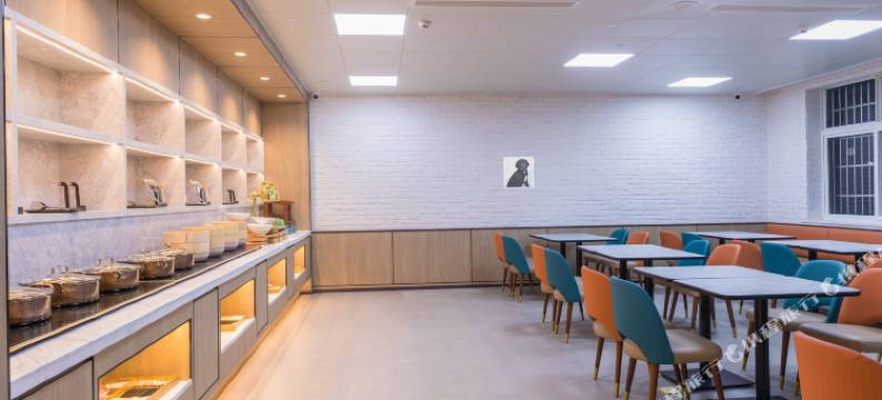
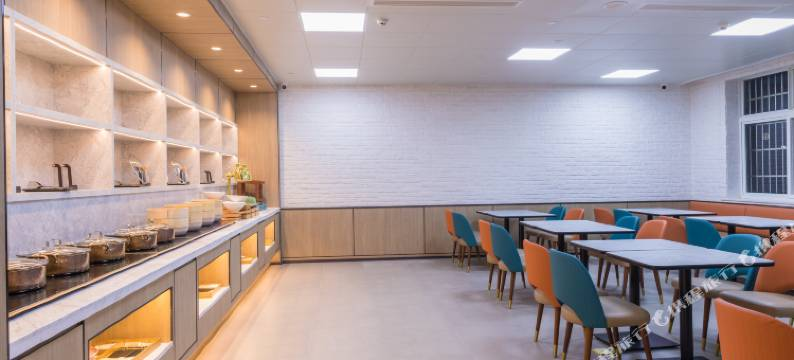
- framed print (518, 172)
